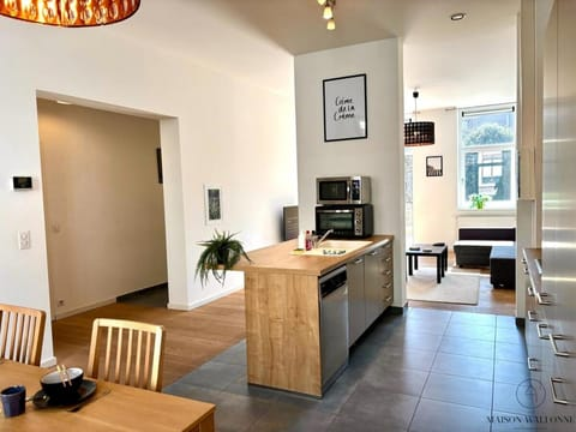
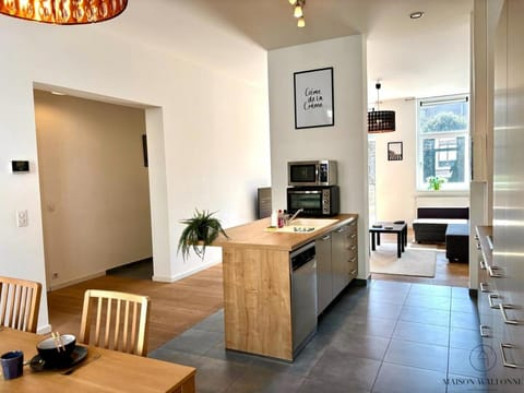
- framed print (214, 204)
